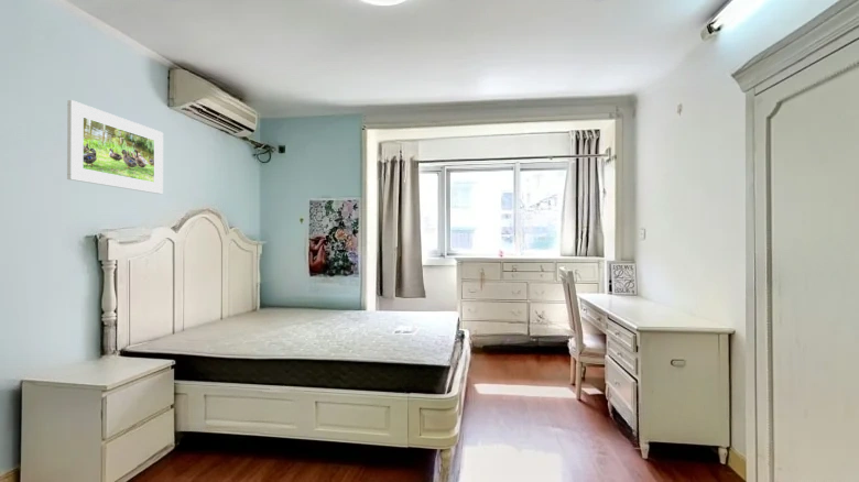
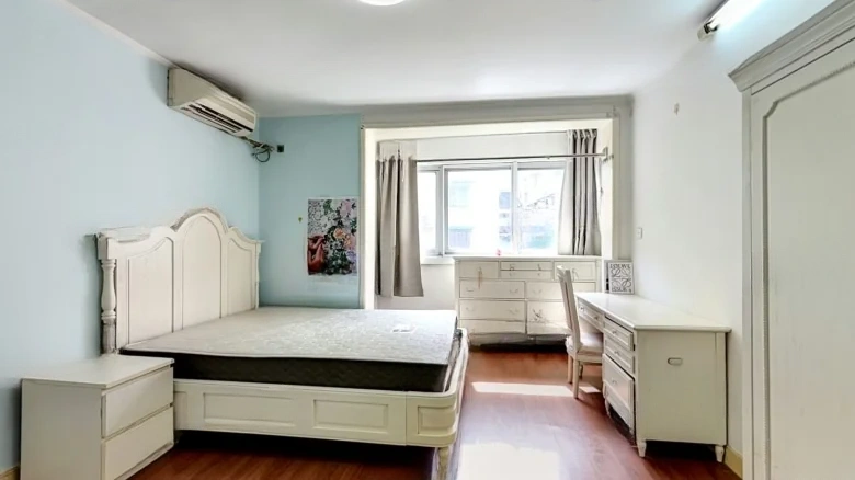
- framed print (121, 153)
